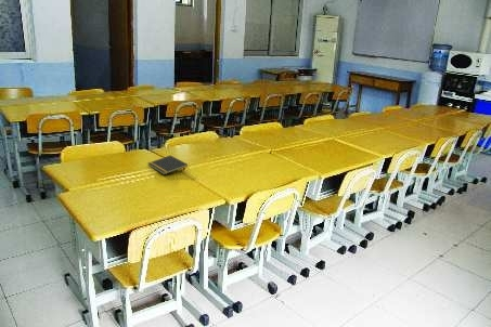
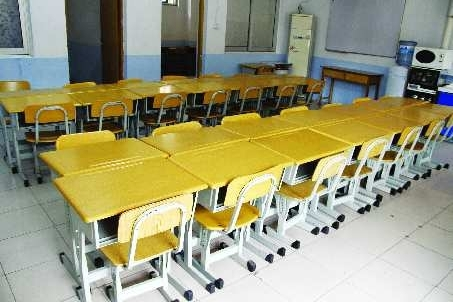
- notepad (167, 164)
